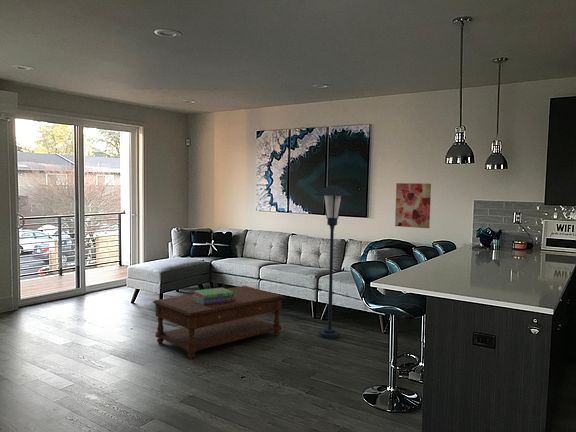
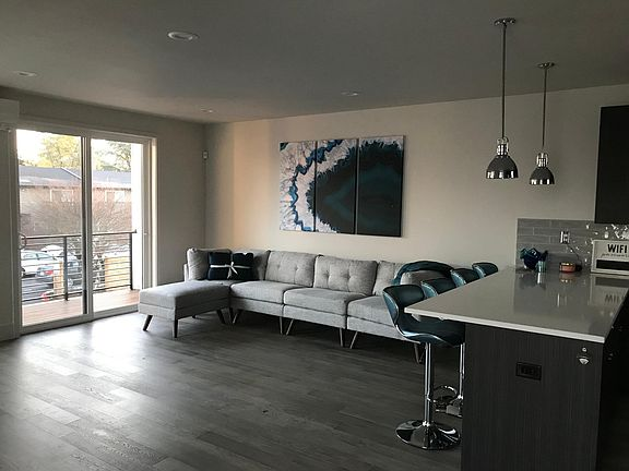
- wall art (412, 205)
- stack of books (213, 295)
- floor lamp (331, 261)
- coffee table (220, 318)
